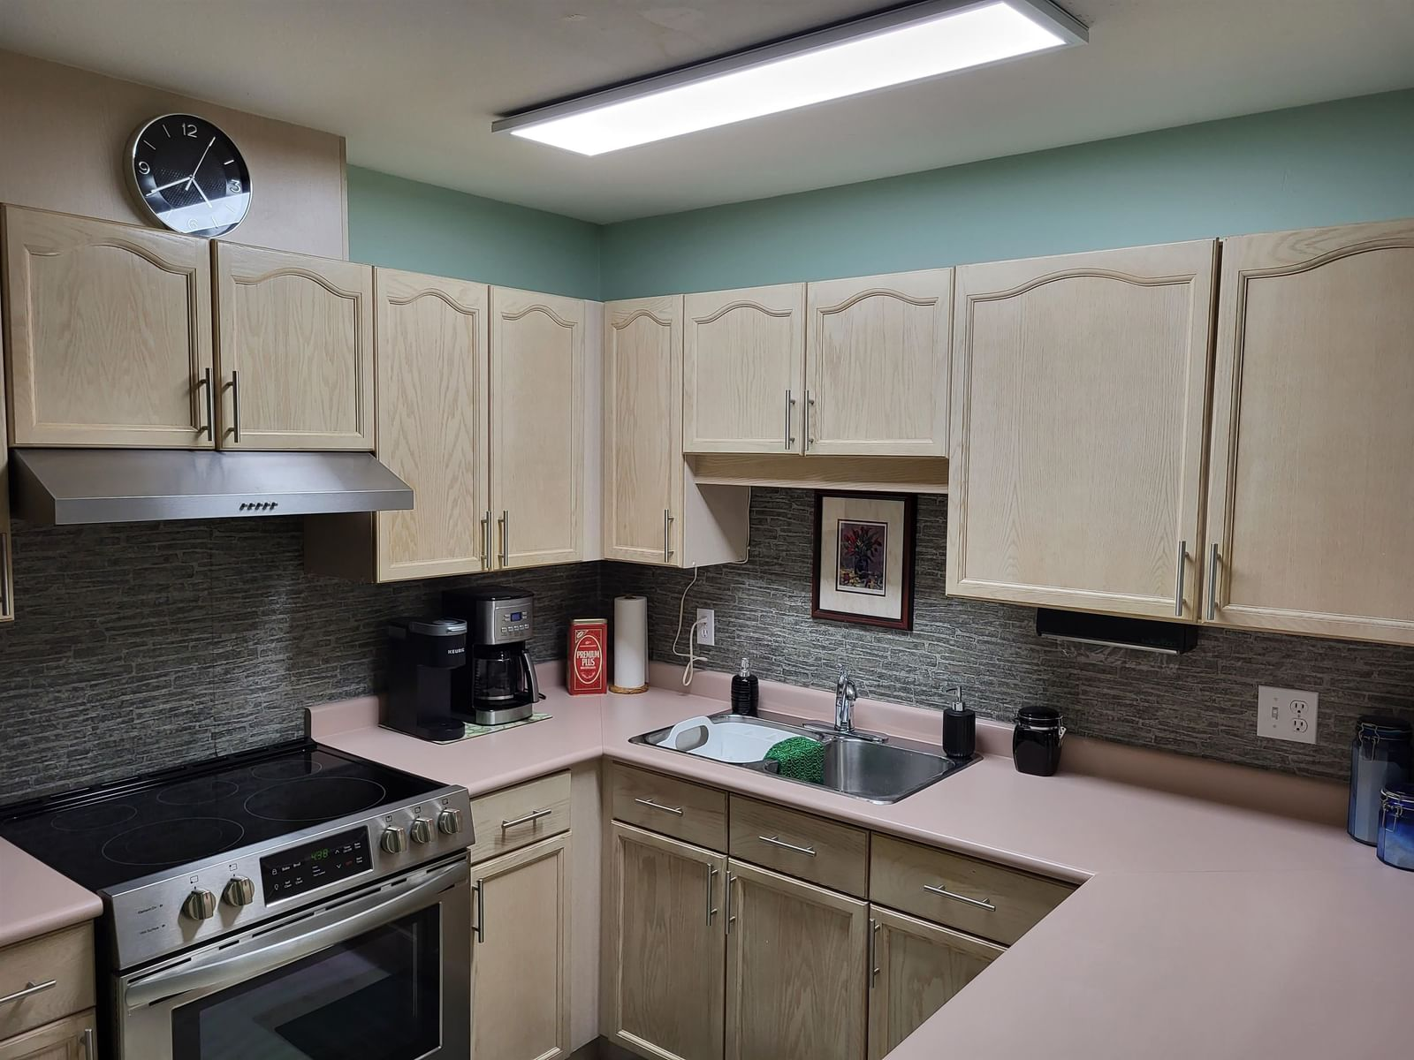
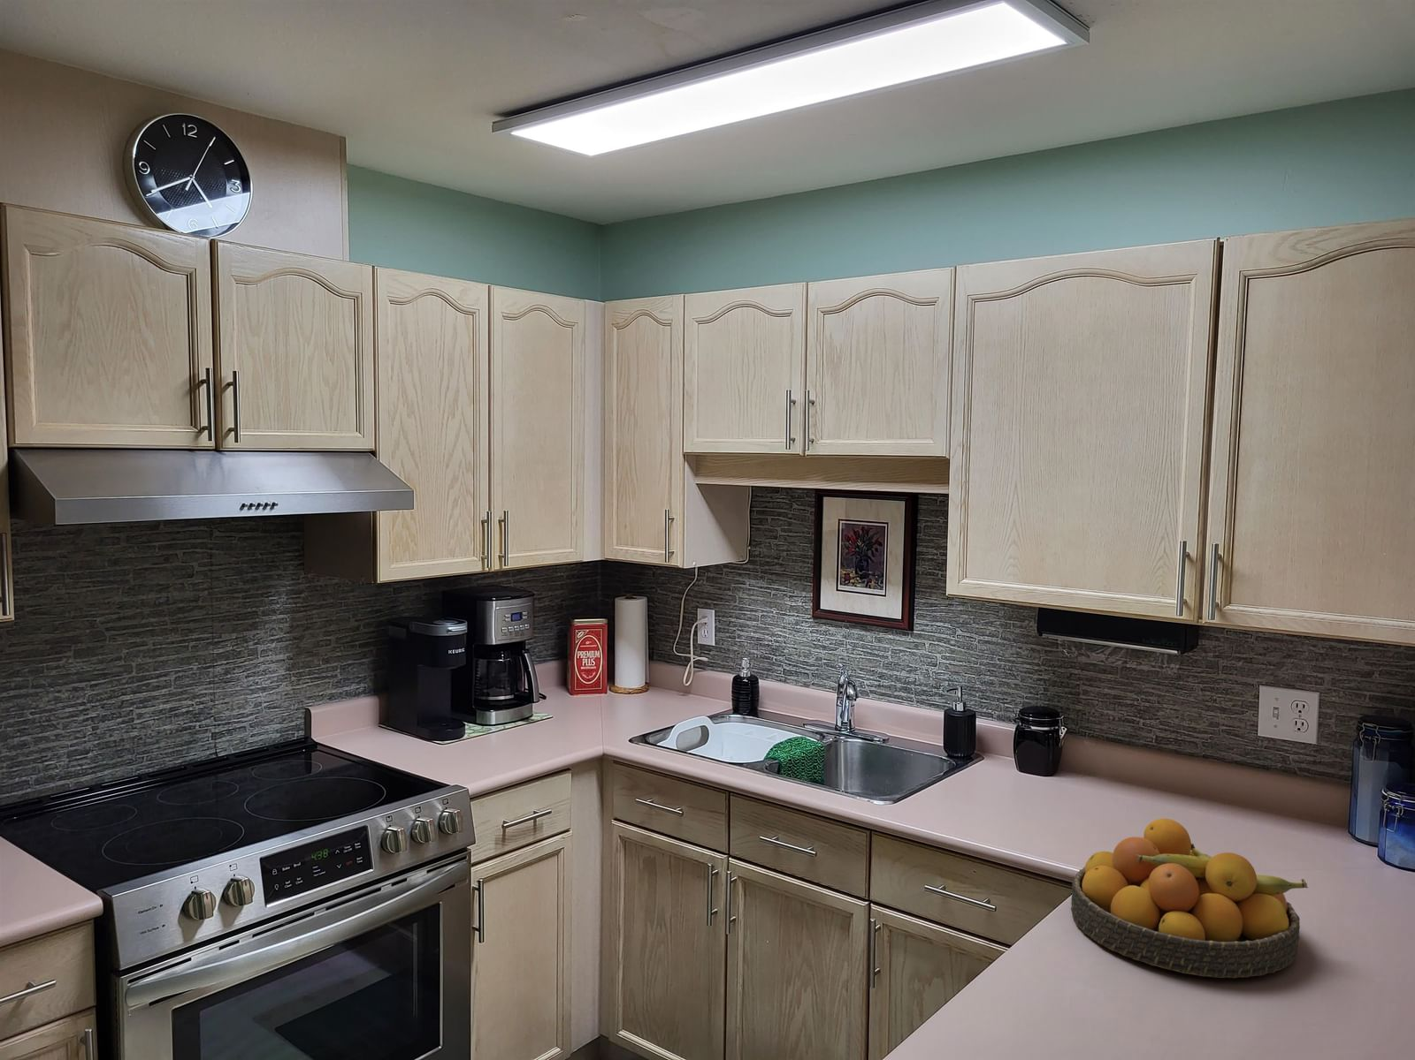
+ fruit bowl (1181, 883)
